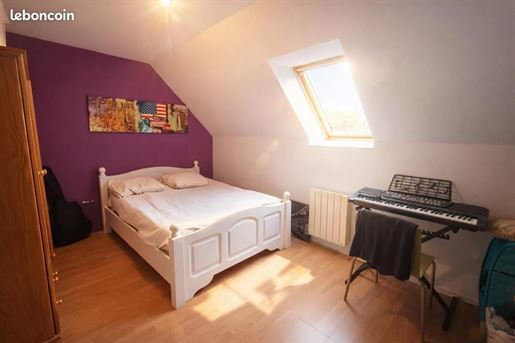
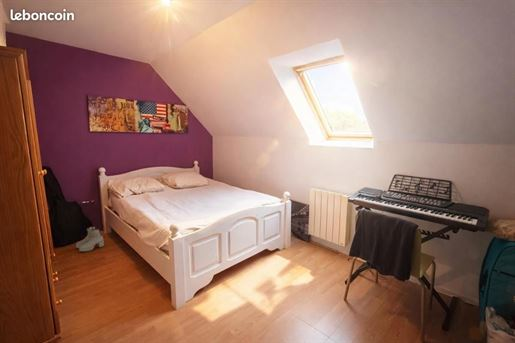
+ boots (89, 238)
